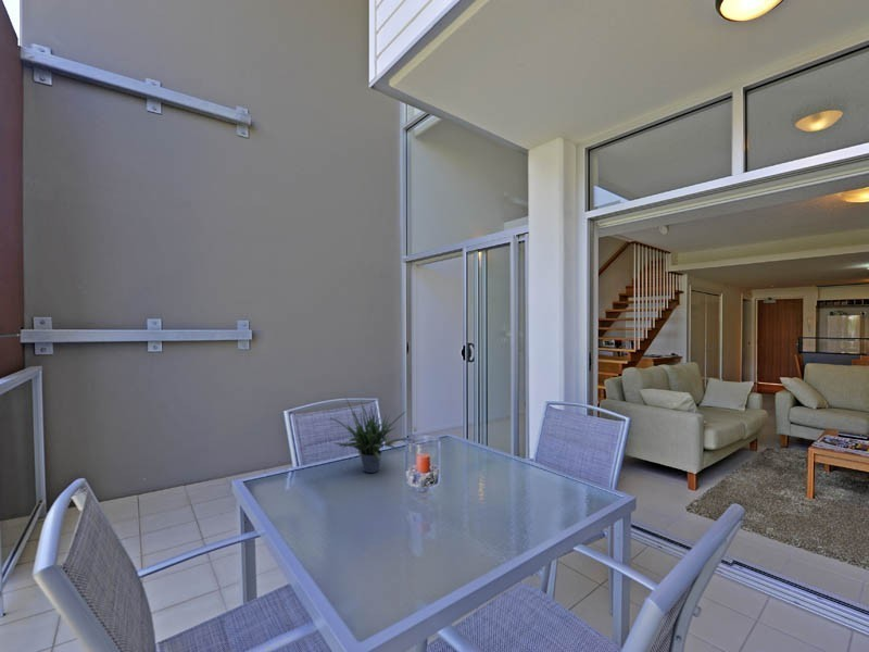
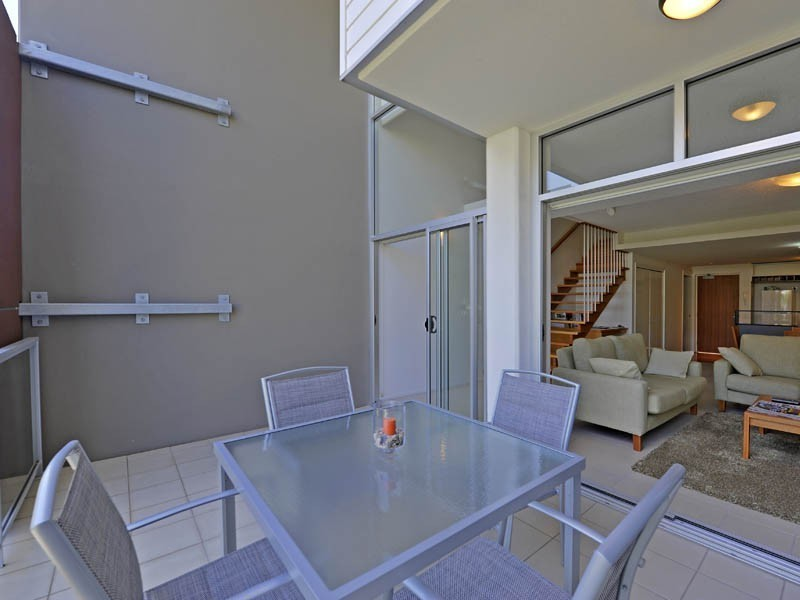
- potted plant (370, 430)
